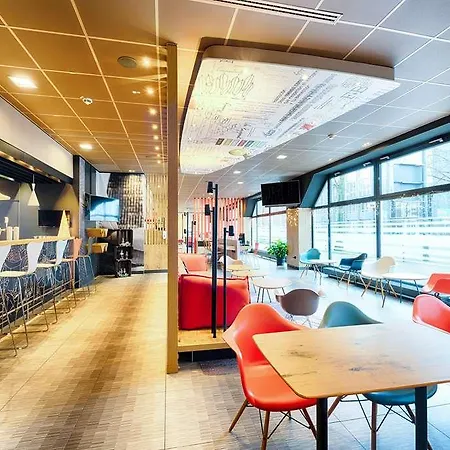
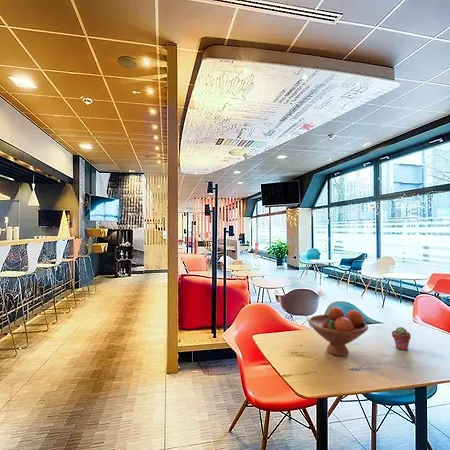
+ potted succulent (401, 337)
+ fruit bowl (337, 331)
